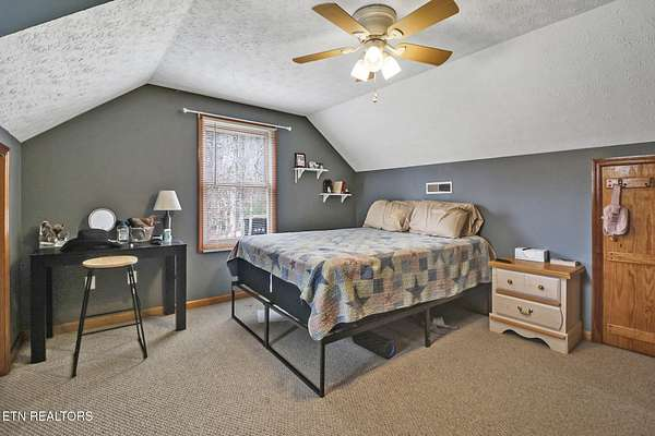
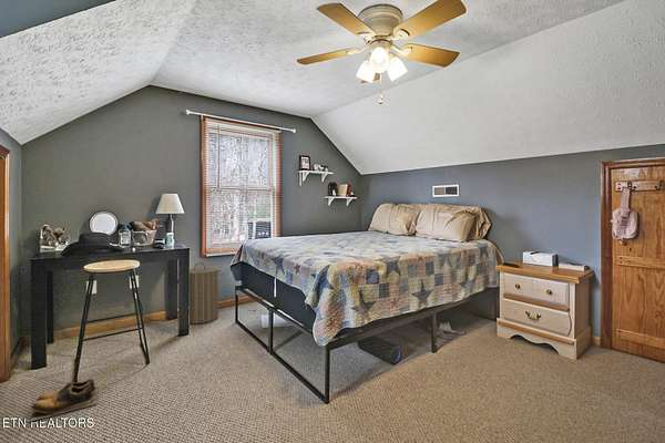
+ shoes (66, 394)
+ laundry hamper (200, 290)
